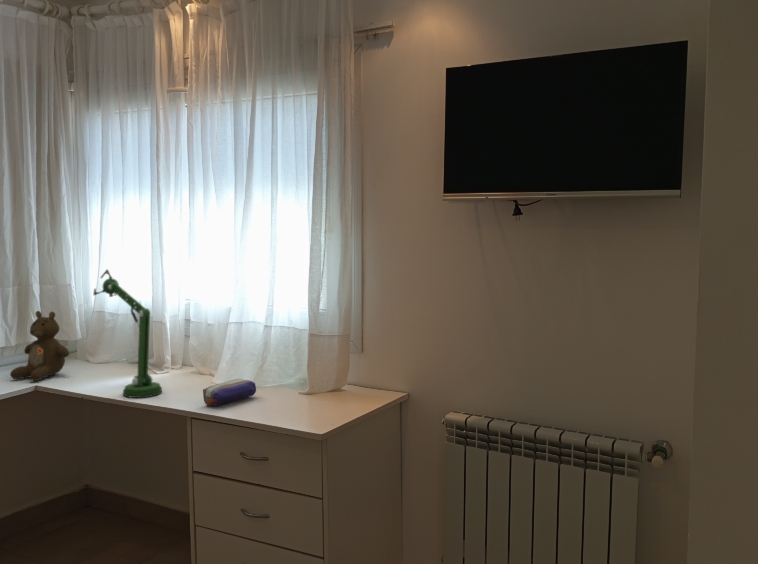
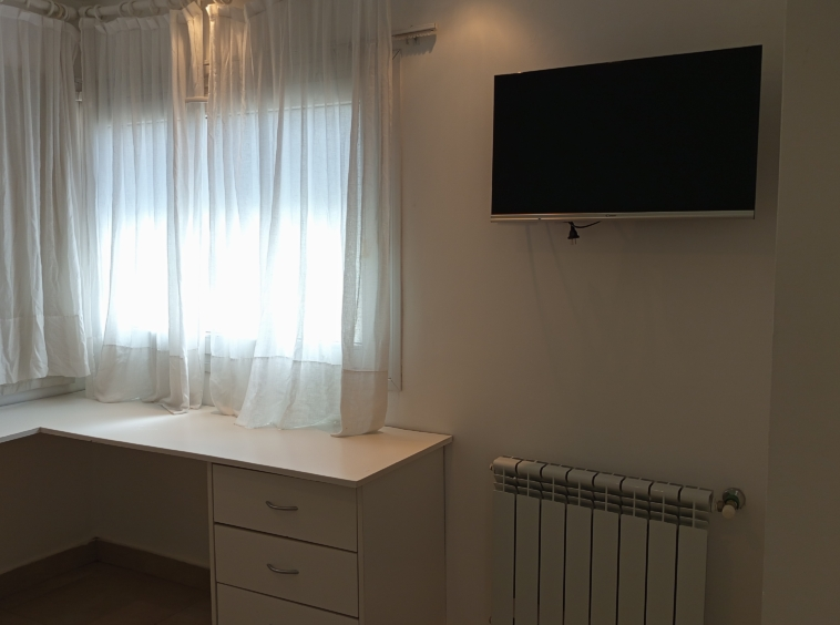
- pencil case (230, 391)
- teddy bear (38, 344)
- desk lamp (135, 321)
